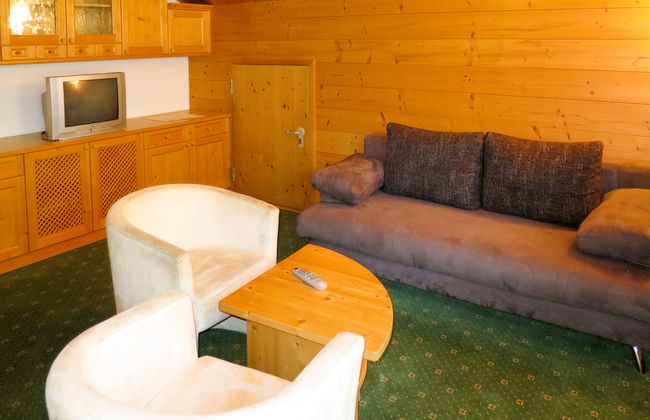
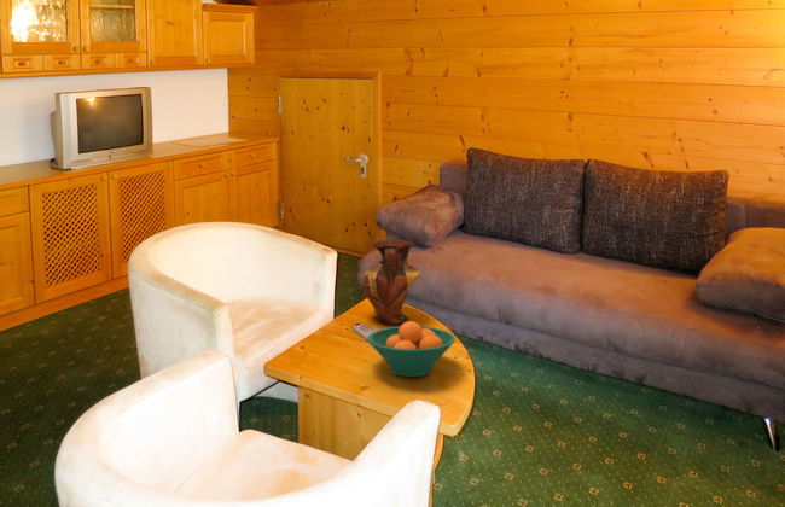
+ fruit bowl (411, 346)
+ vase (391, 280)
